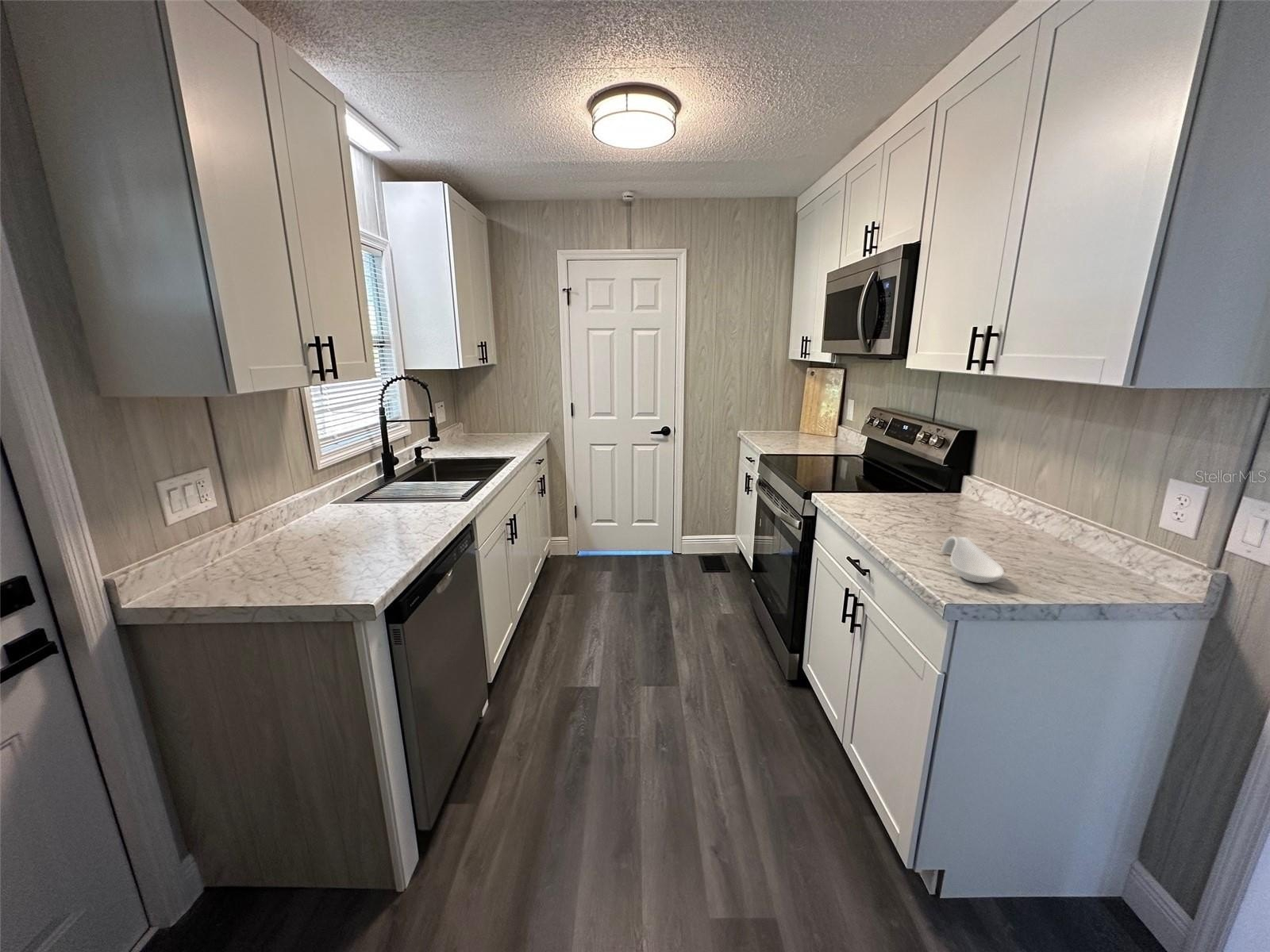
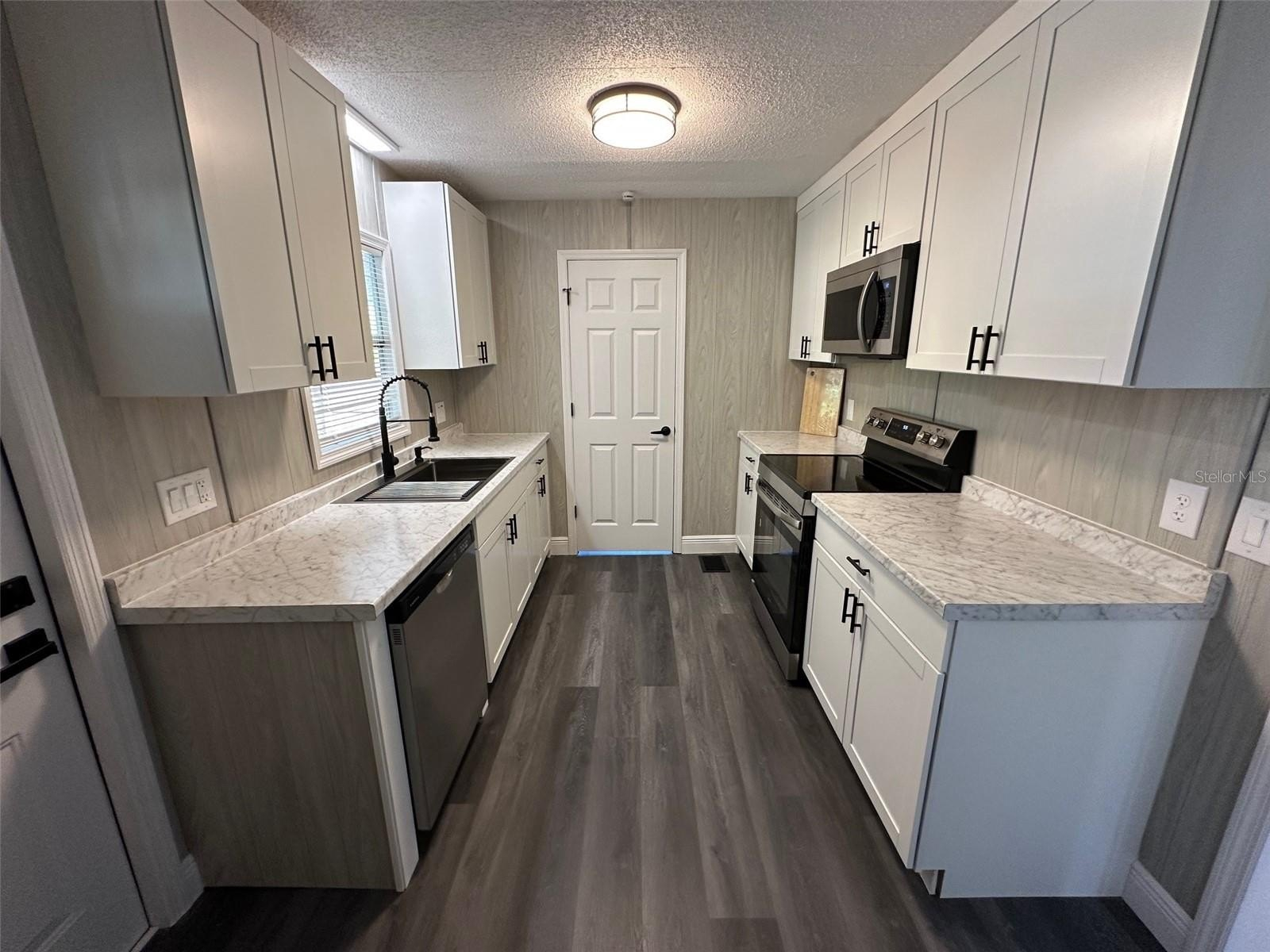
- spoon rest (967, 557)
